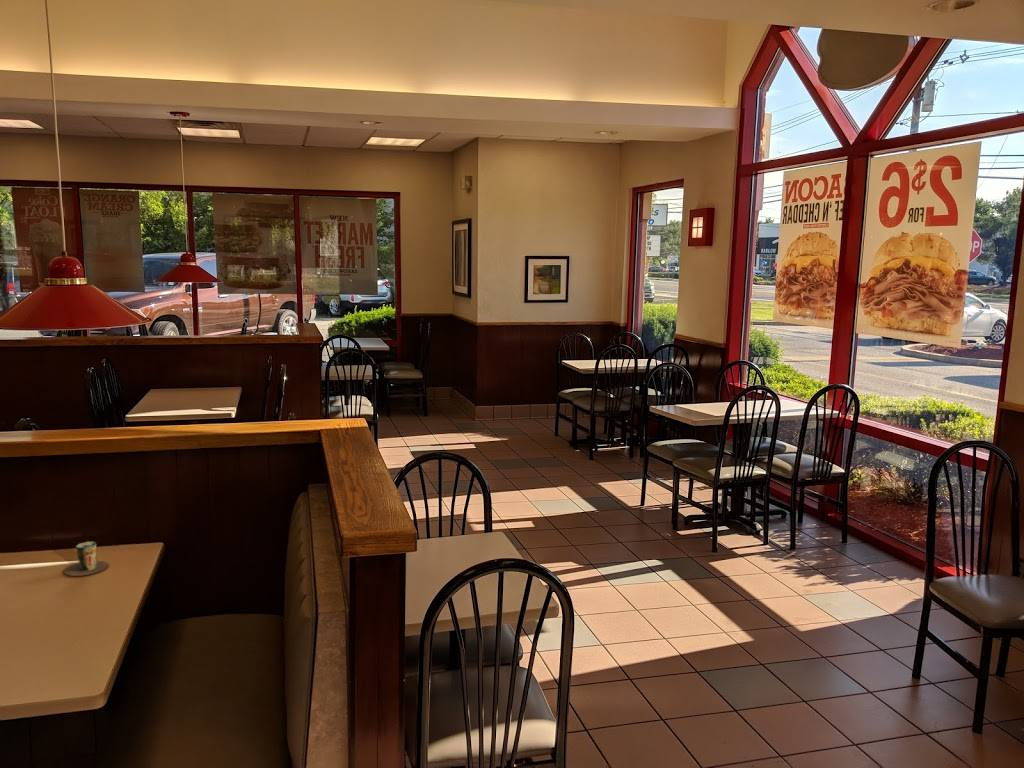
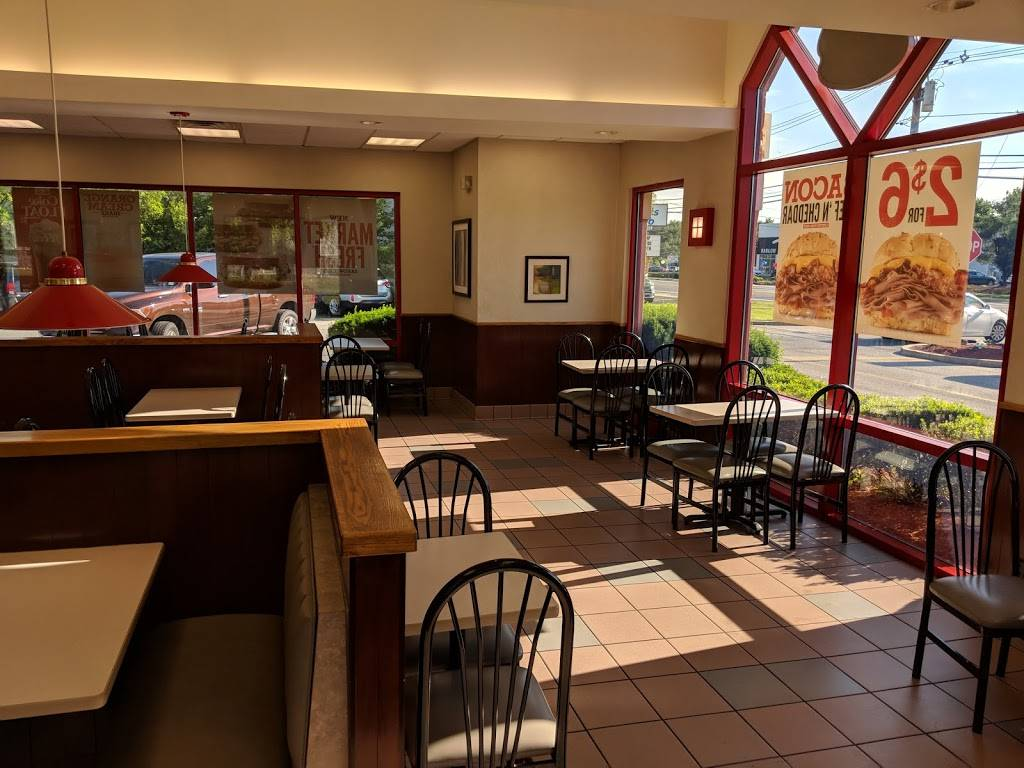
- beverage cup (85, 554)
